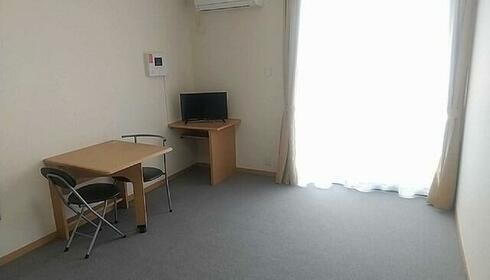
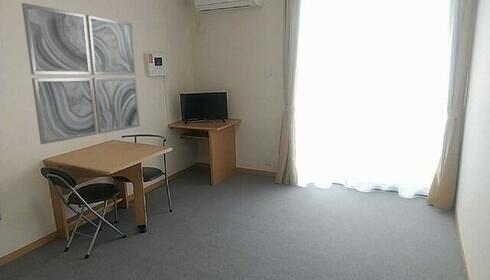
+ wall art (92, 74)
